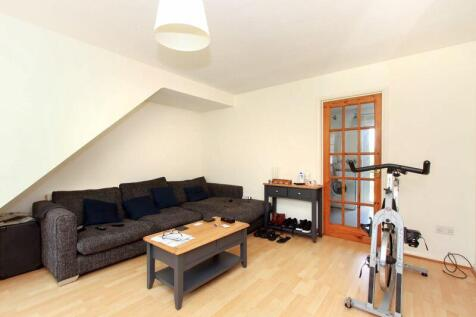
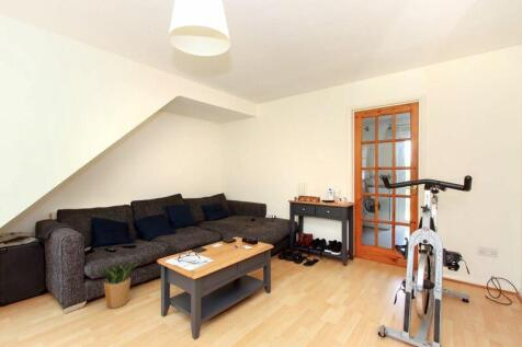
+ potted plant (118, 284)
